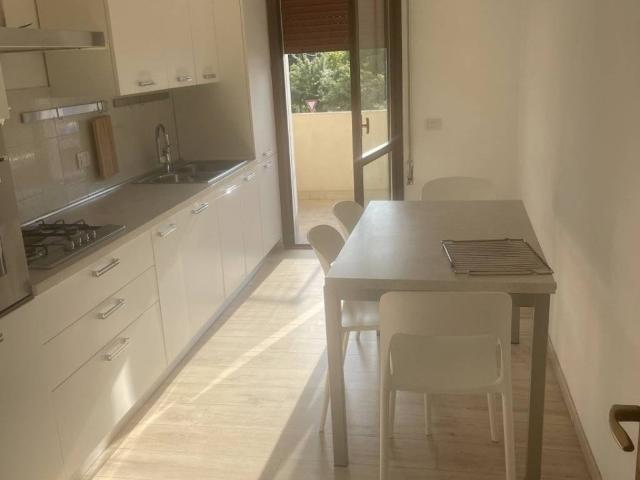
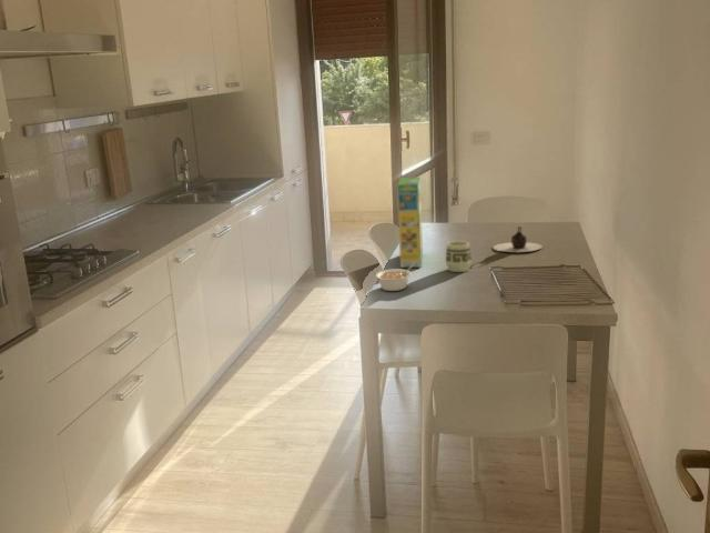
+ cereal box (410, 221)
+ cup (458, 257)
+ teapot (517, 237)
+ legume (394, 279)
